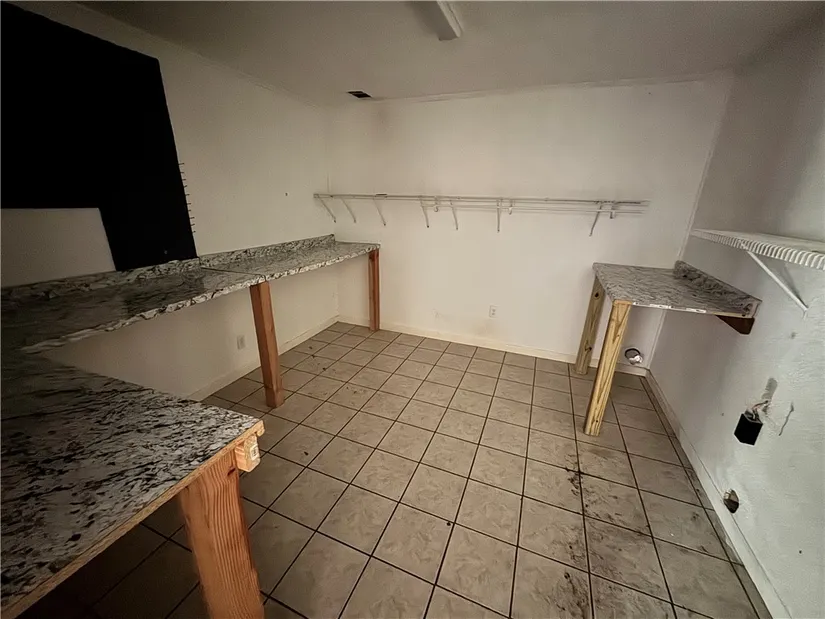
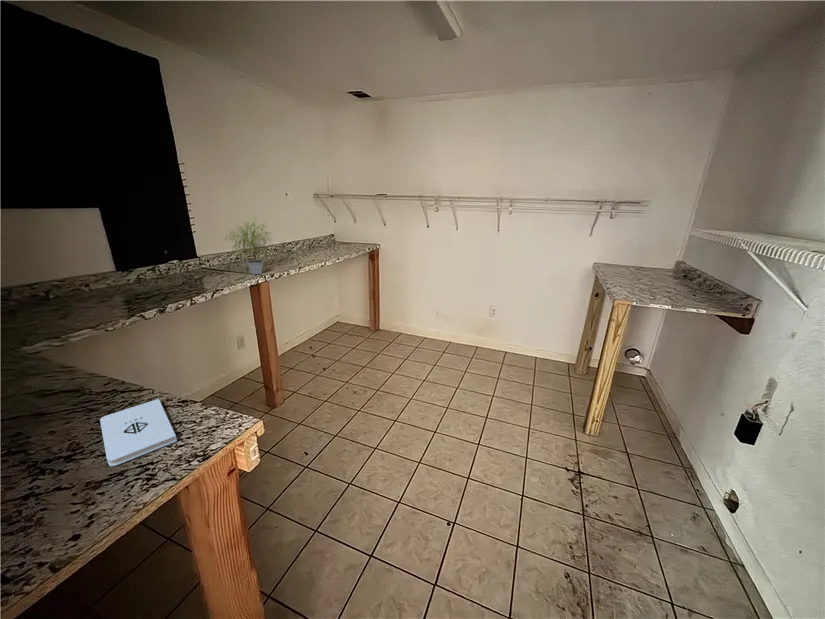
+ notepad (137, 429)
+ potted plant (250, 245)
